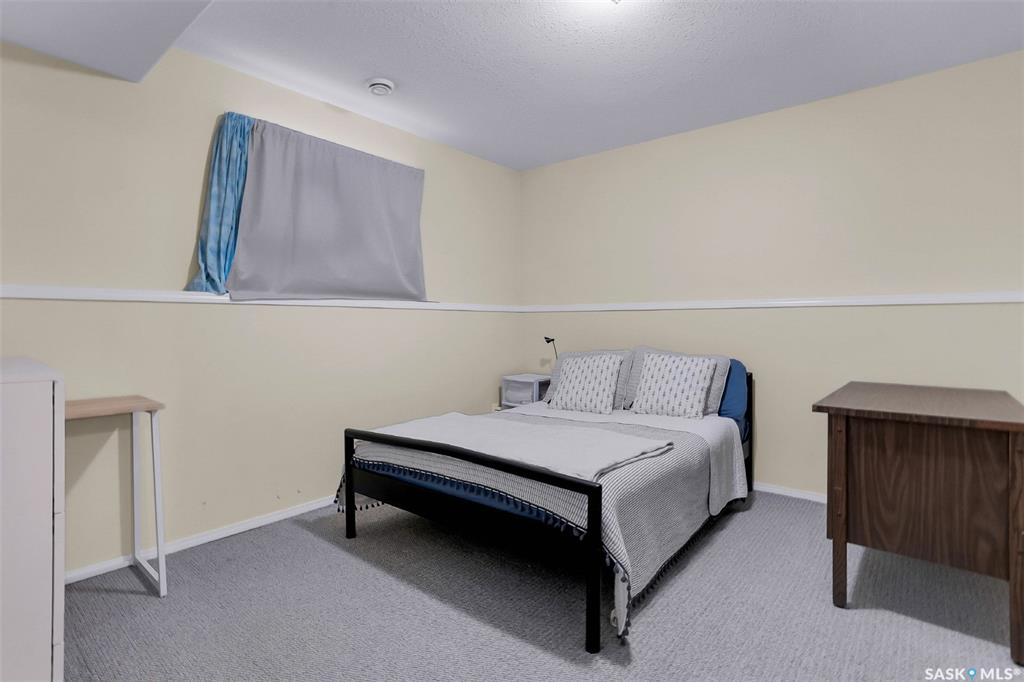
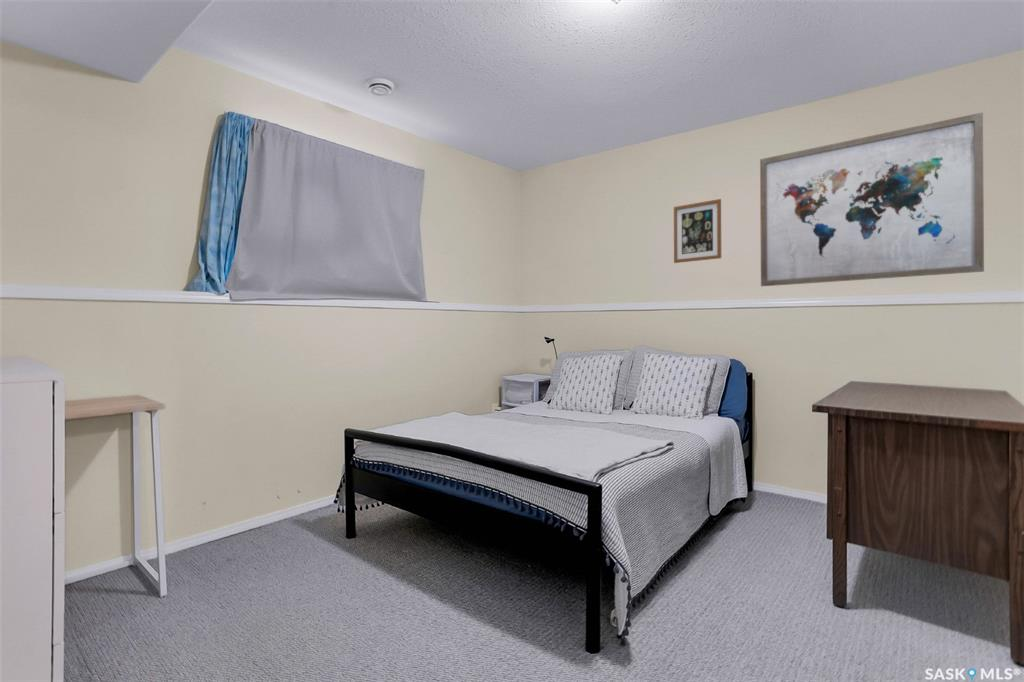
+ wall art (859, 209)
+ wall art (696, 231)
